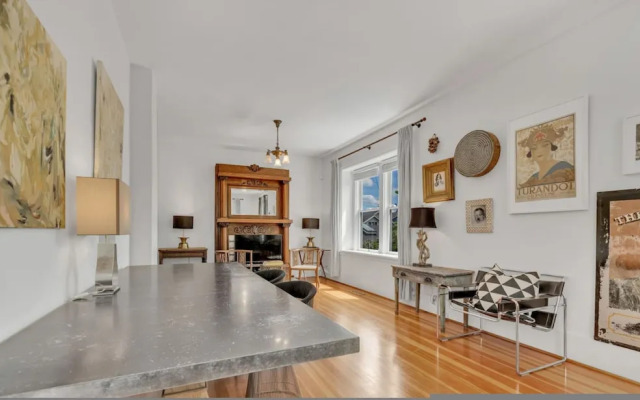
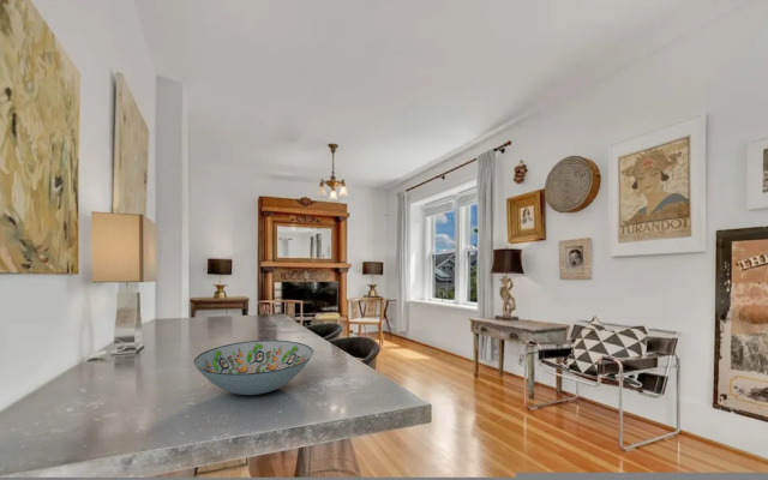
+ decorative bowl (256, 372)
